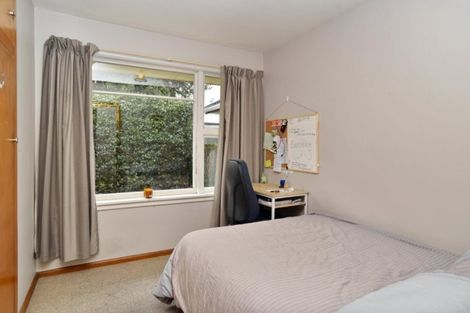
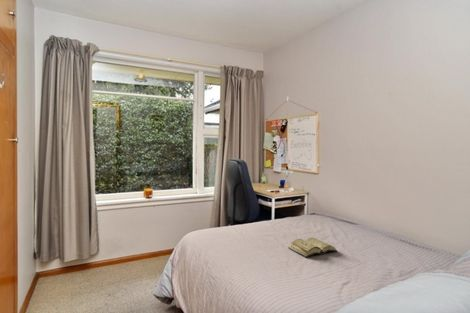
+ diary (312, 245)
